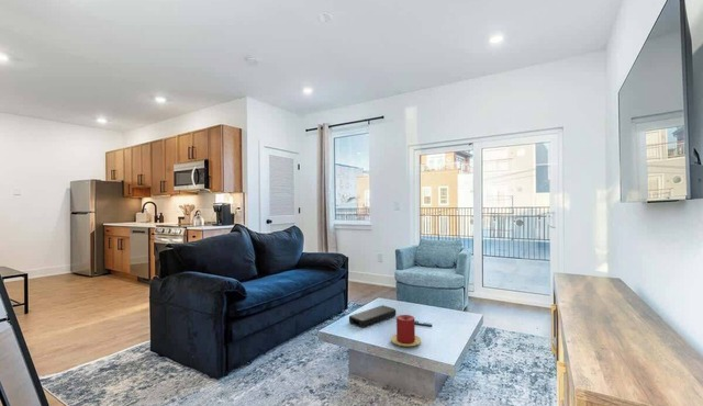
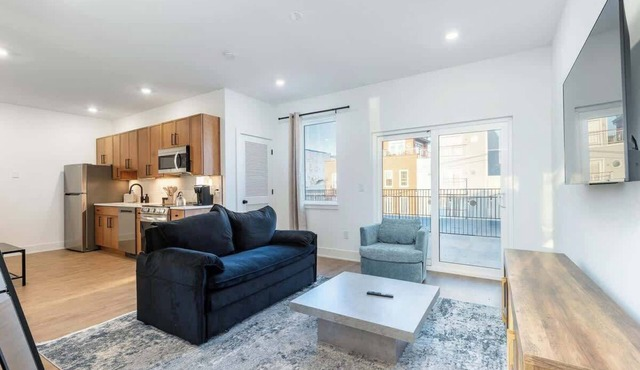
- power bank (372, 315)
- candle (405, 329)
